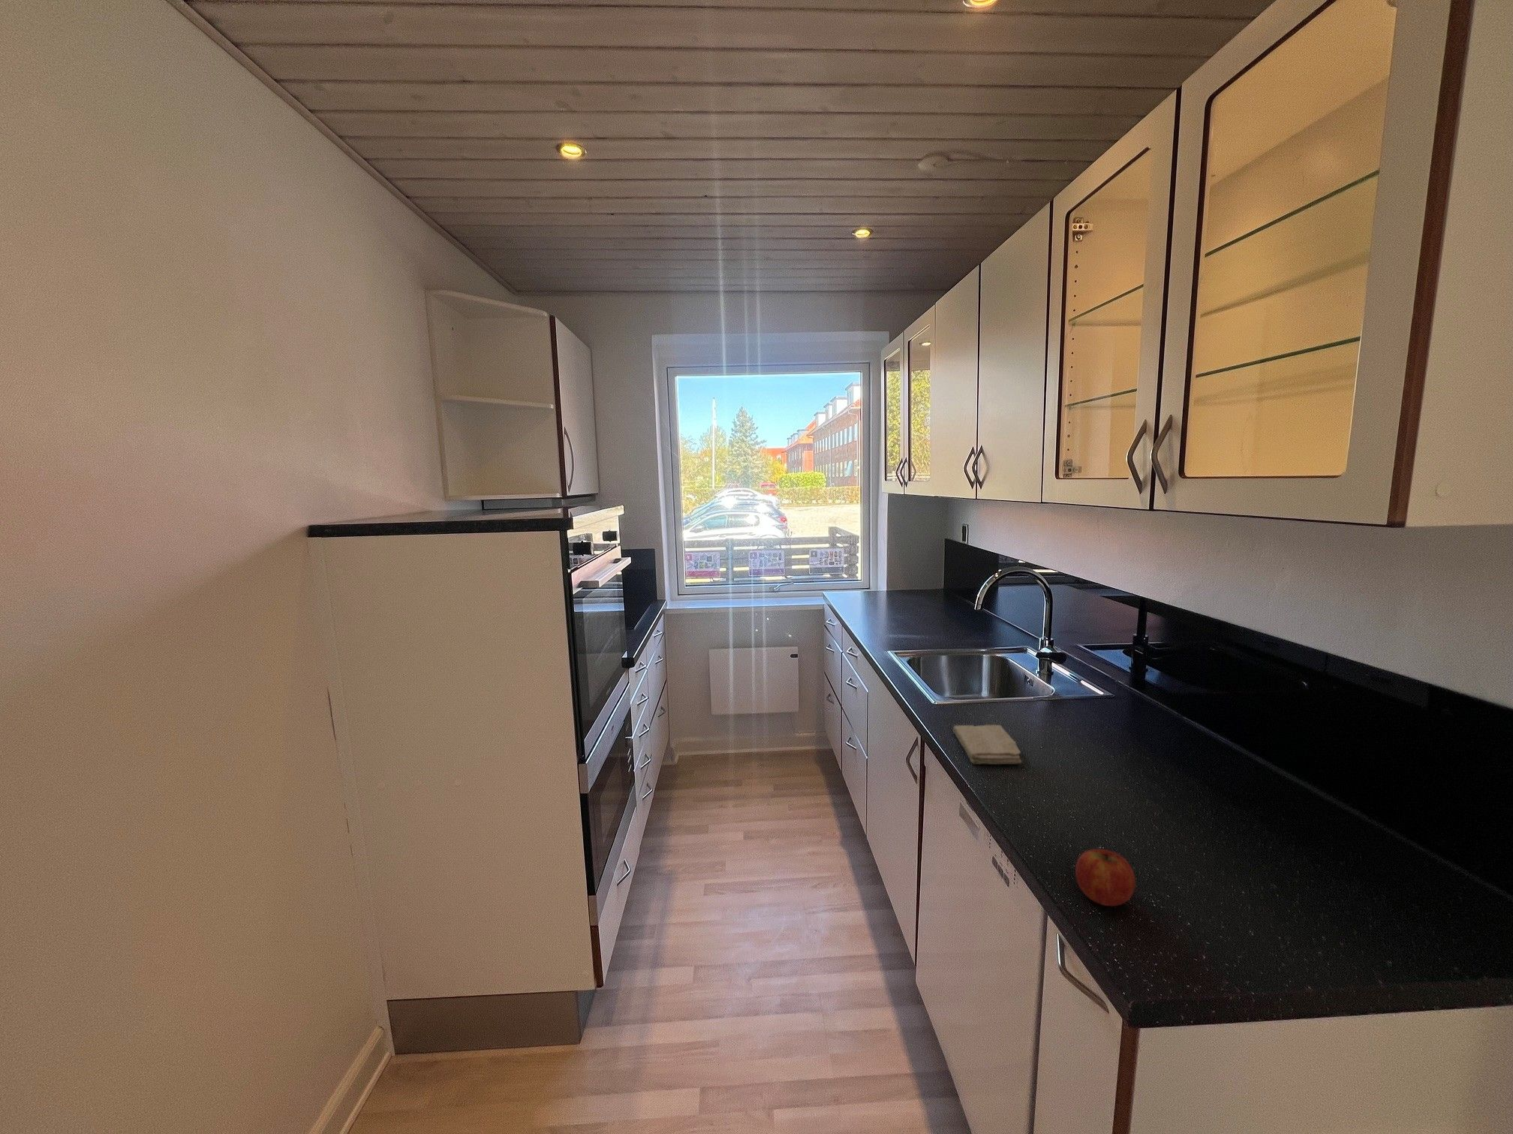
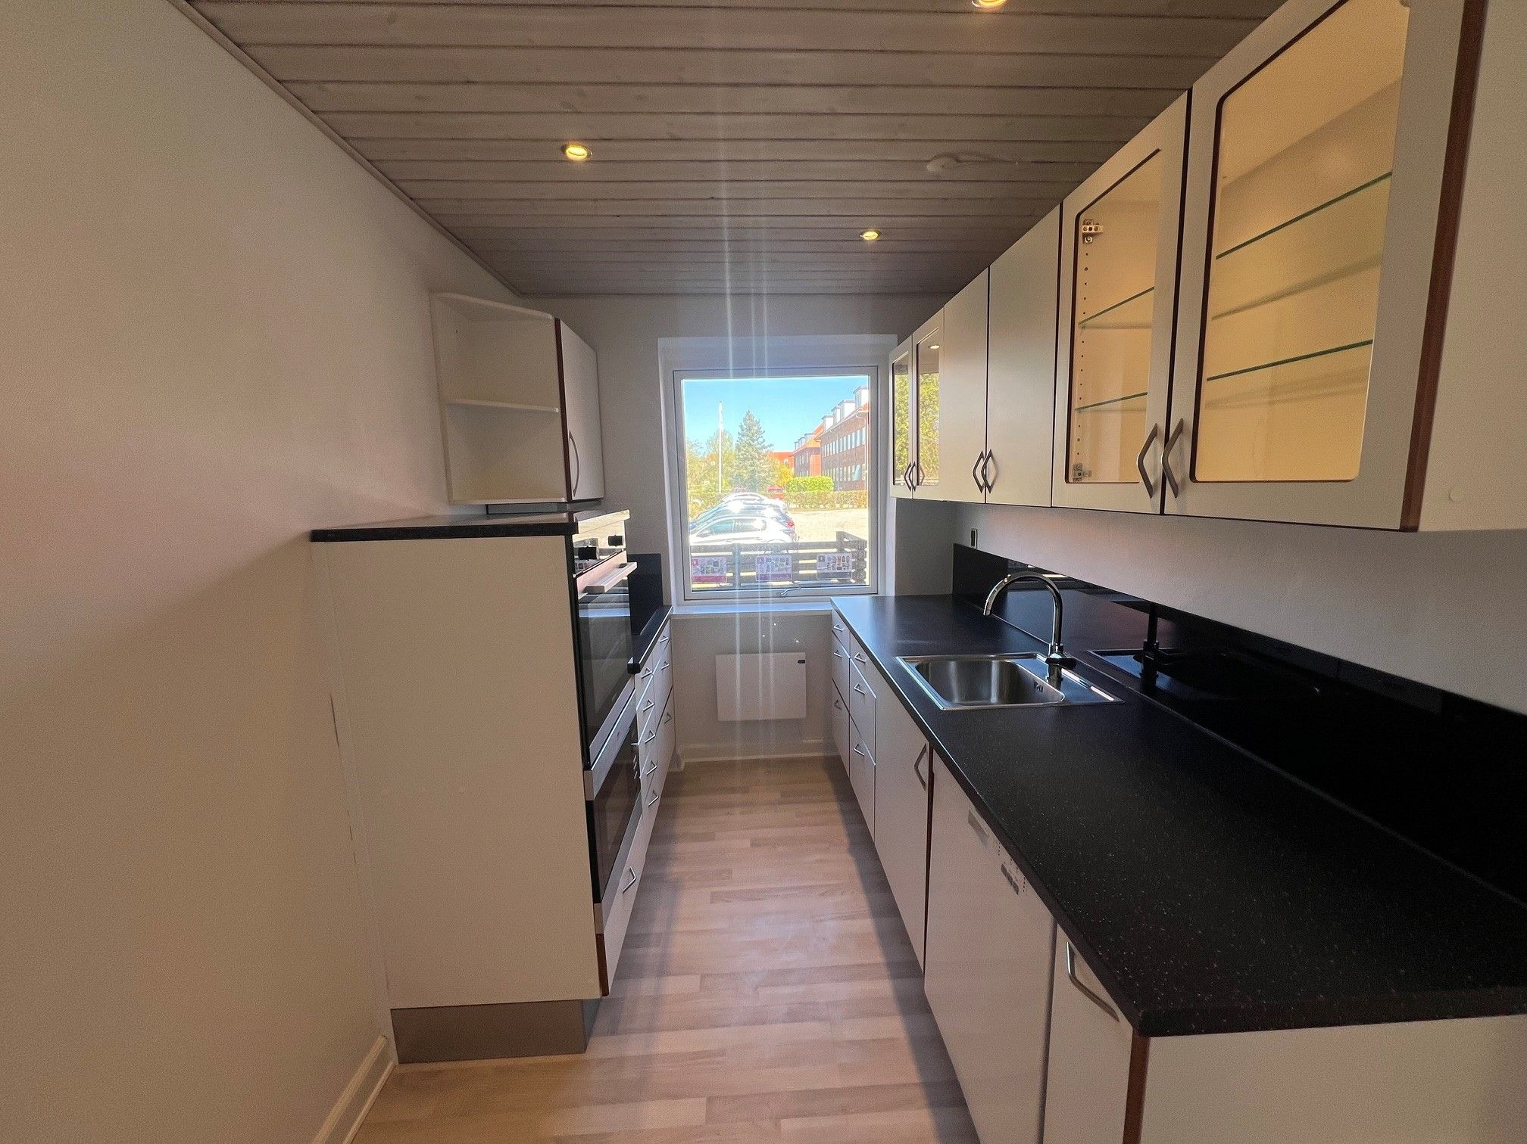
- fruit (1104, 874)
- washcloth (985, 742)
